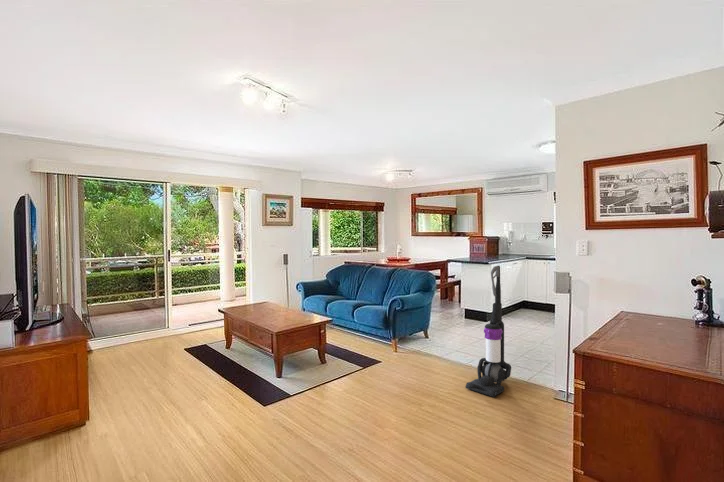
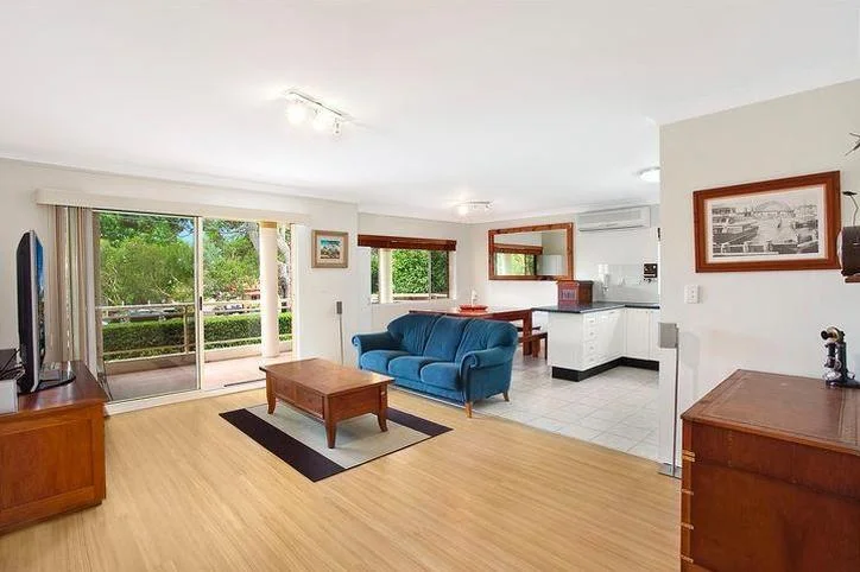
- vacuum cleaner (491, 326)
